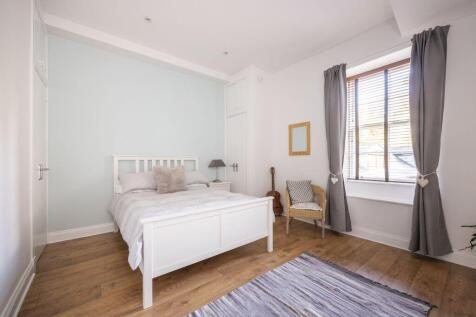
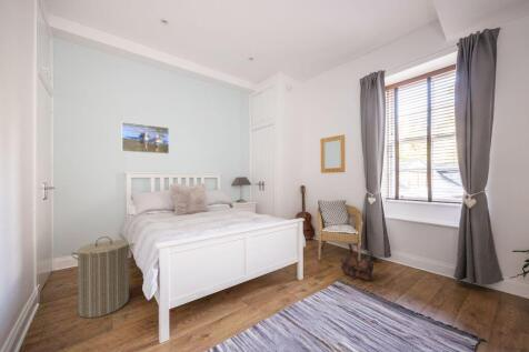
+ laundry hamper (104, 270)
+ boots (356, 263)
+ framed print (146, 139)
